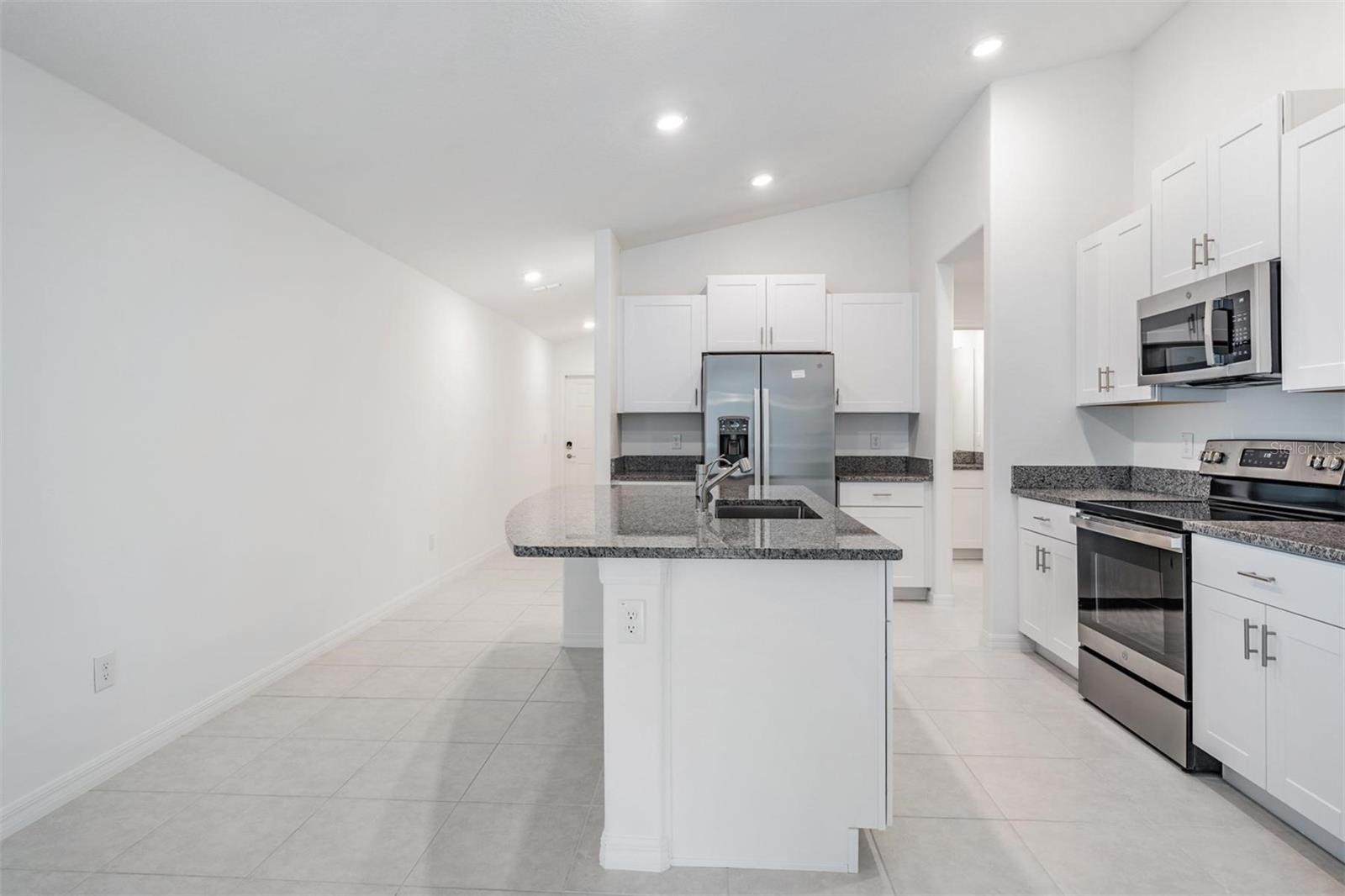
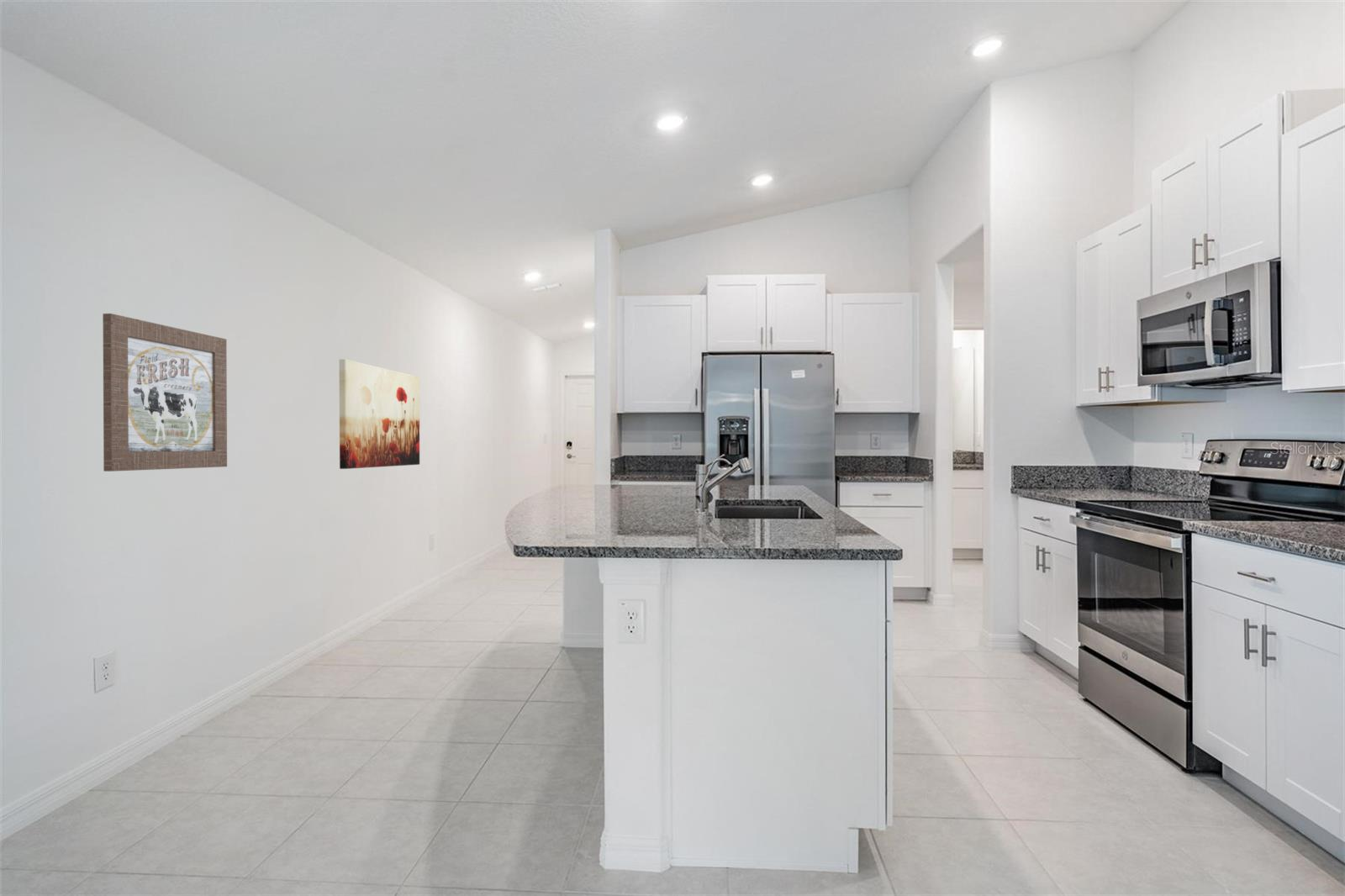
+ wall art (383, 418)
+ wall art (171, 398)
